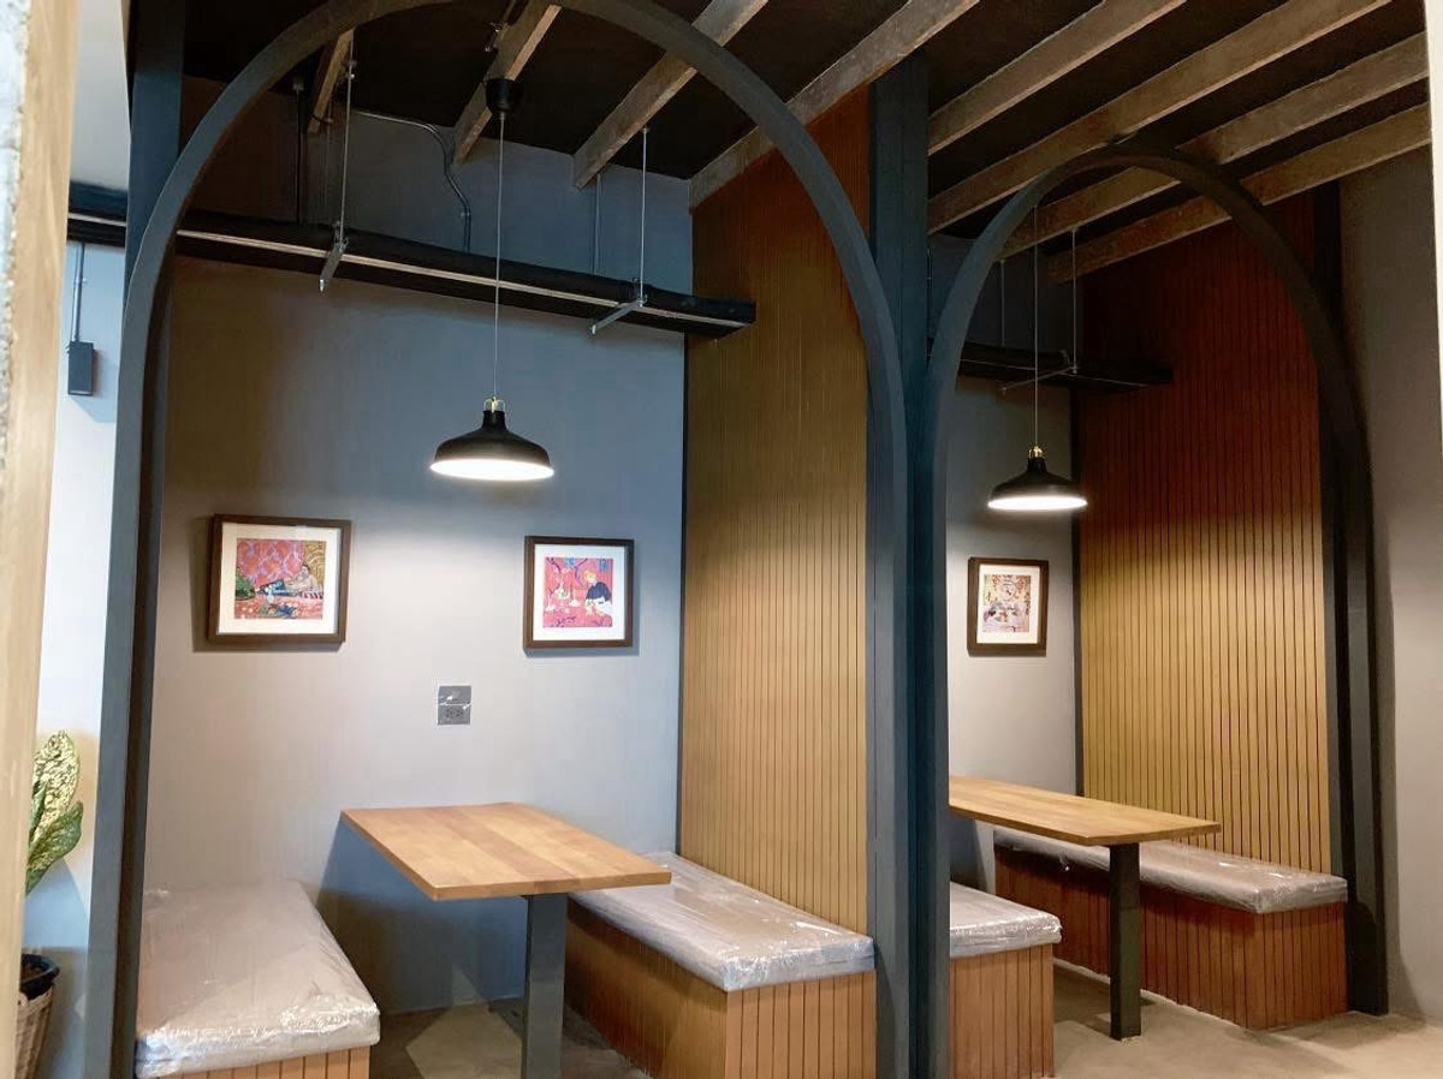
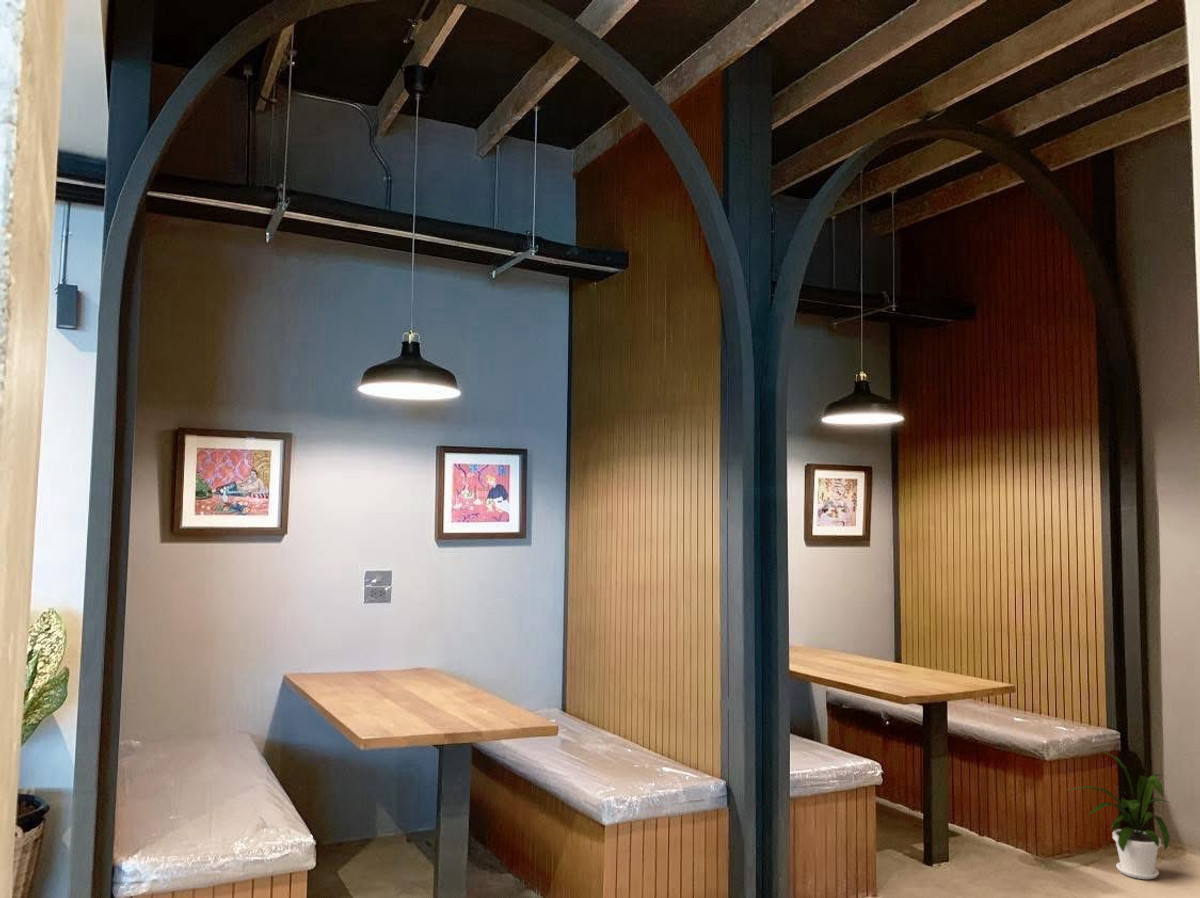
+ house plant (1132, 815)
